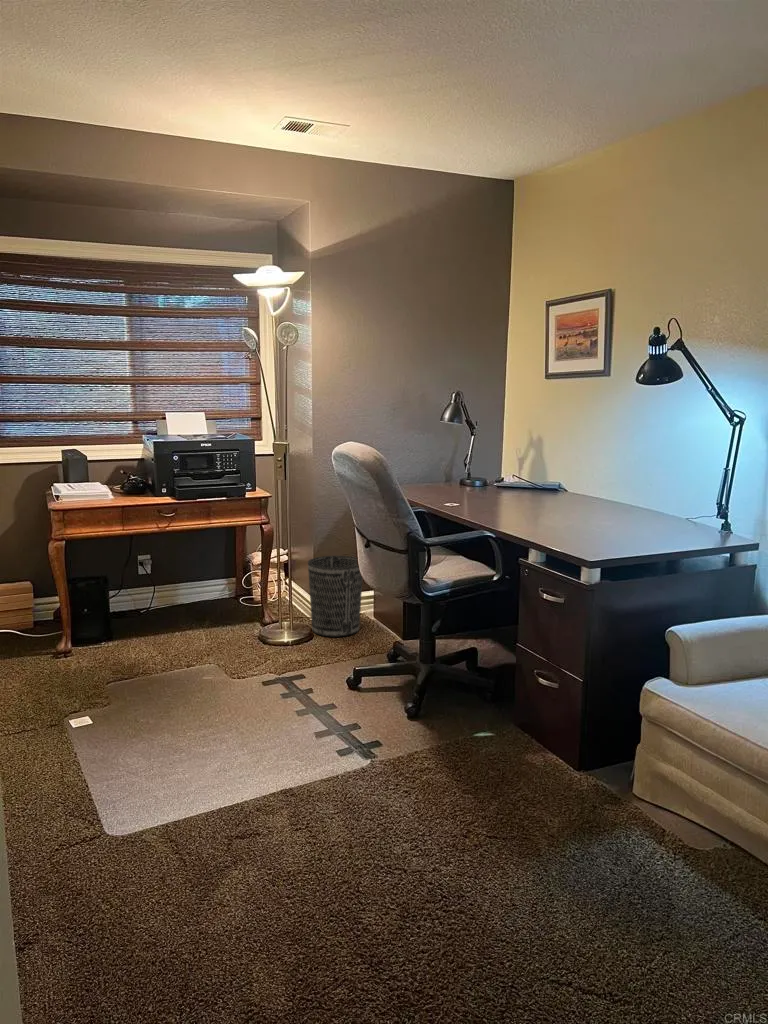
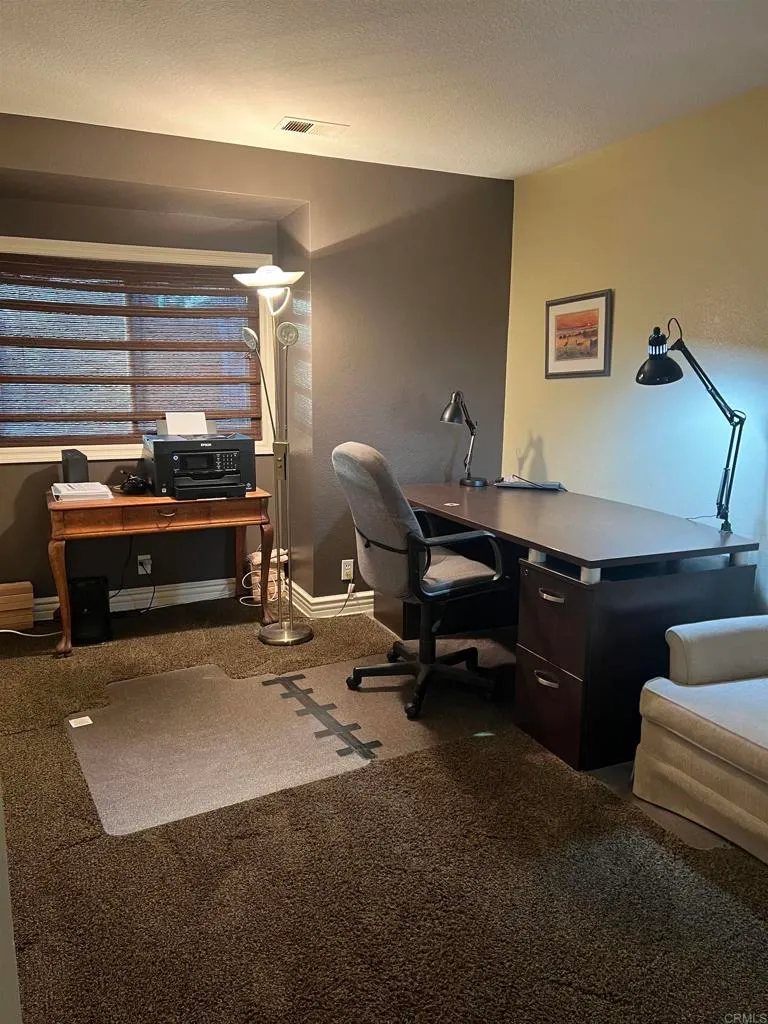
- wastebasket (335, 595)
